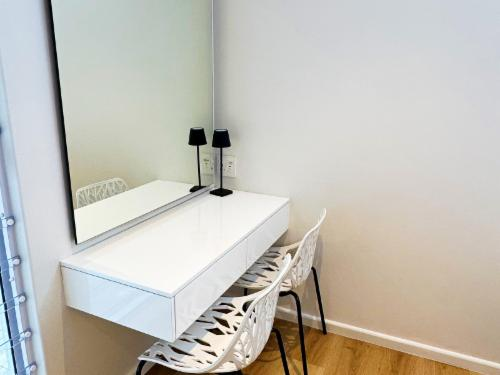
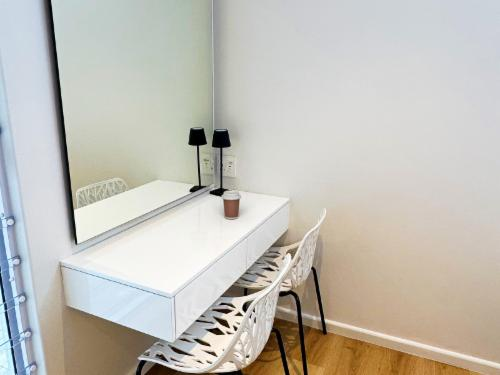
+ coffee cup (231, 204)
